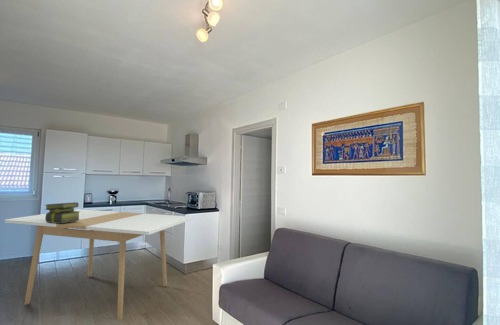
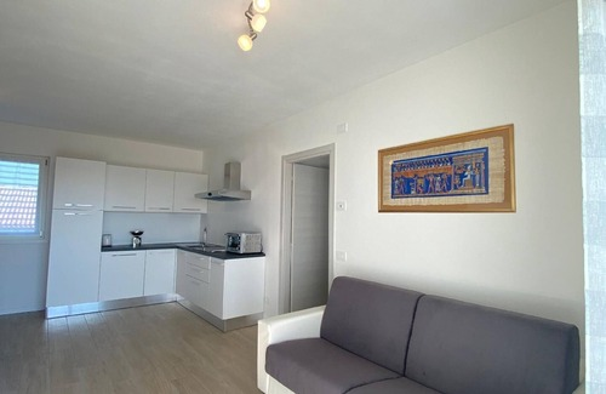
- dining table (92, 255)
- stack of books (61, 212)
